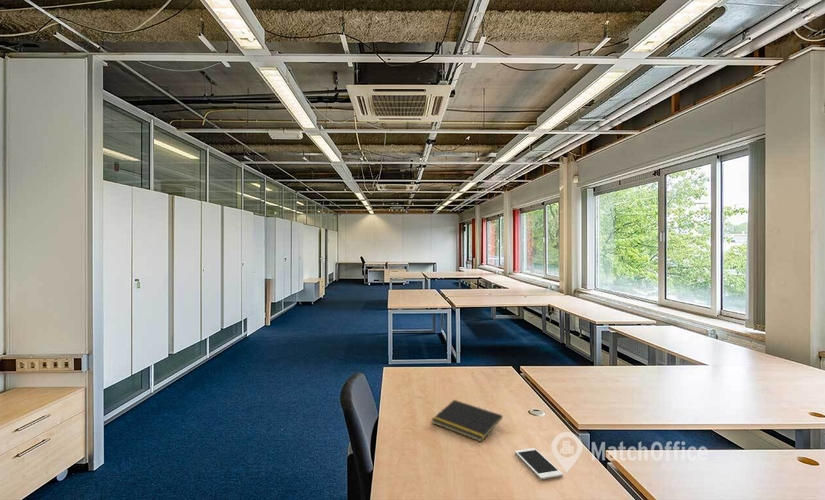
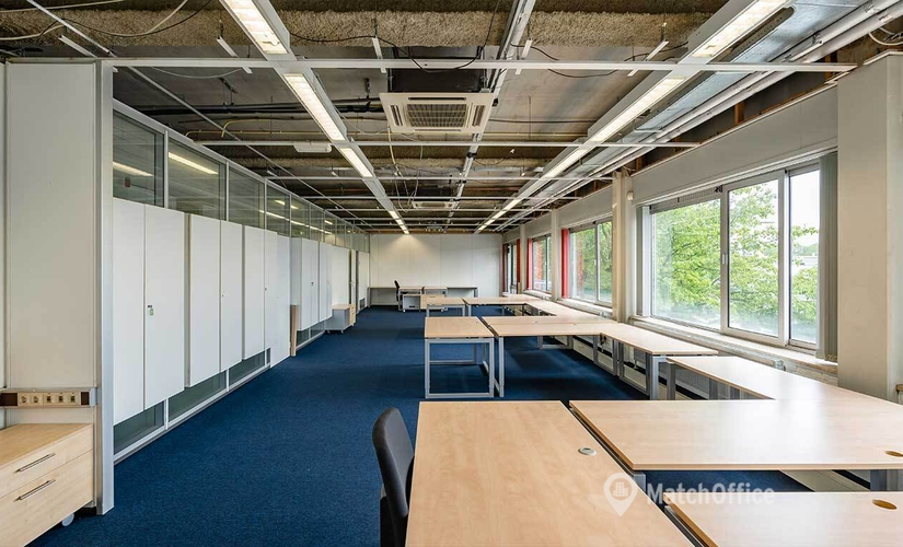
- cell phone (537, 462)
- notepad (466, 419)
